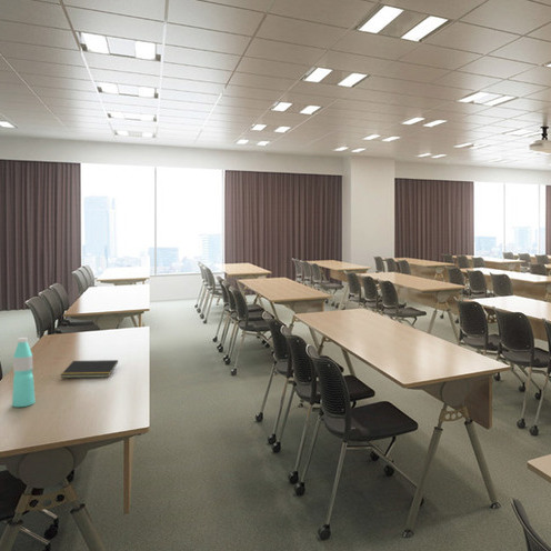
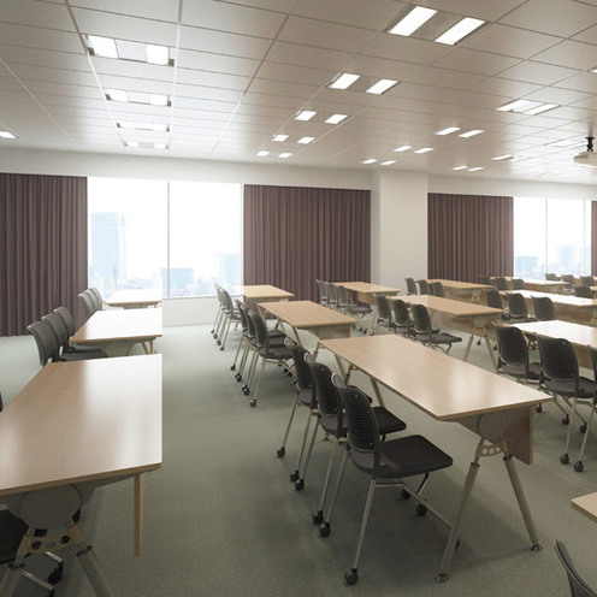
- notepad (90, 368)
- water bottle (22, 371)
